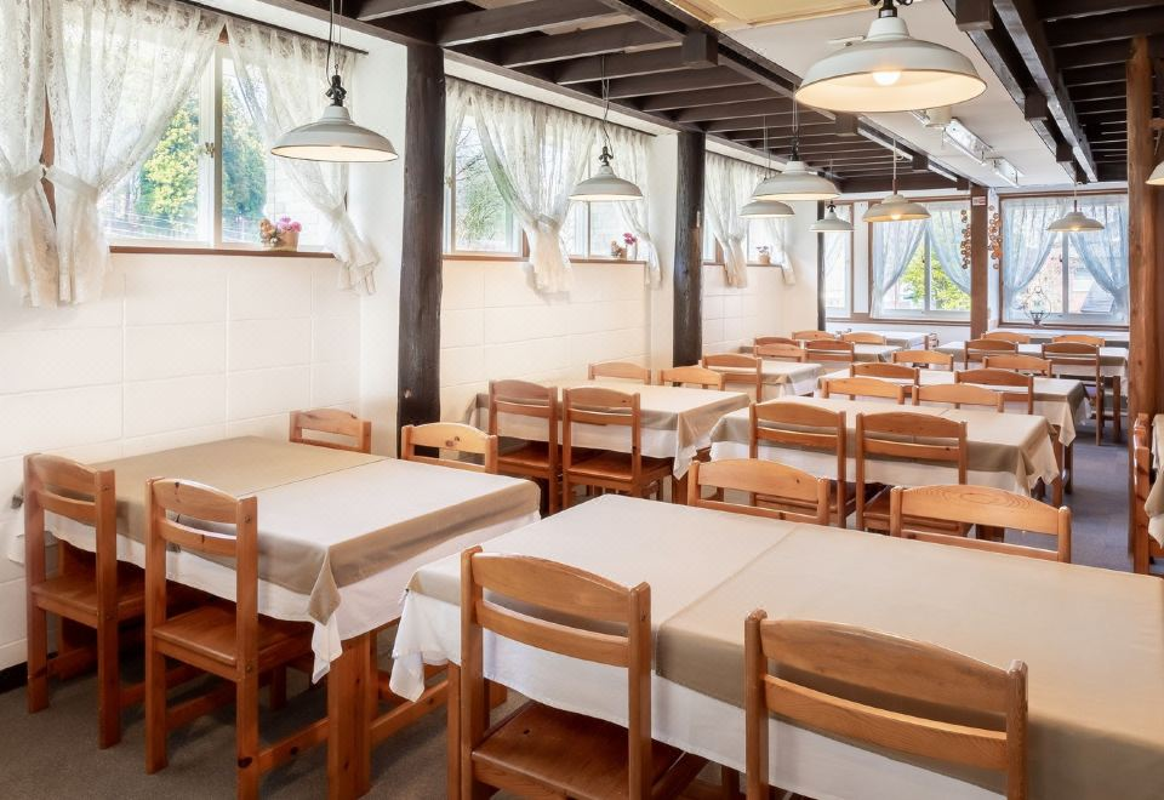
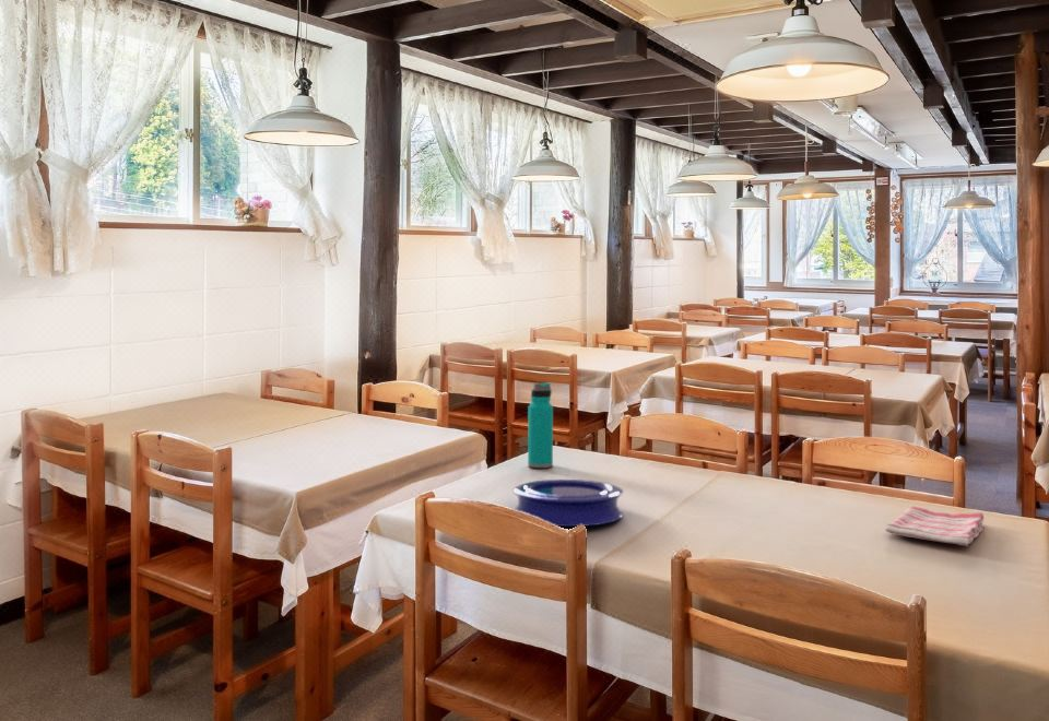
+ water bottle (540, 424)
+ dish towel (935, 523)
+ plate (567, 501)
